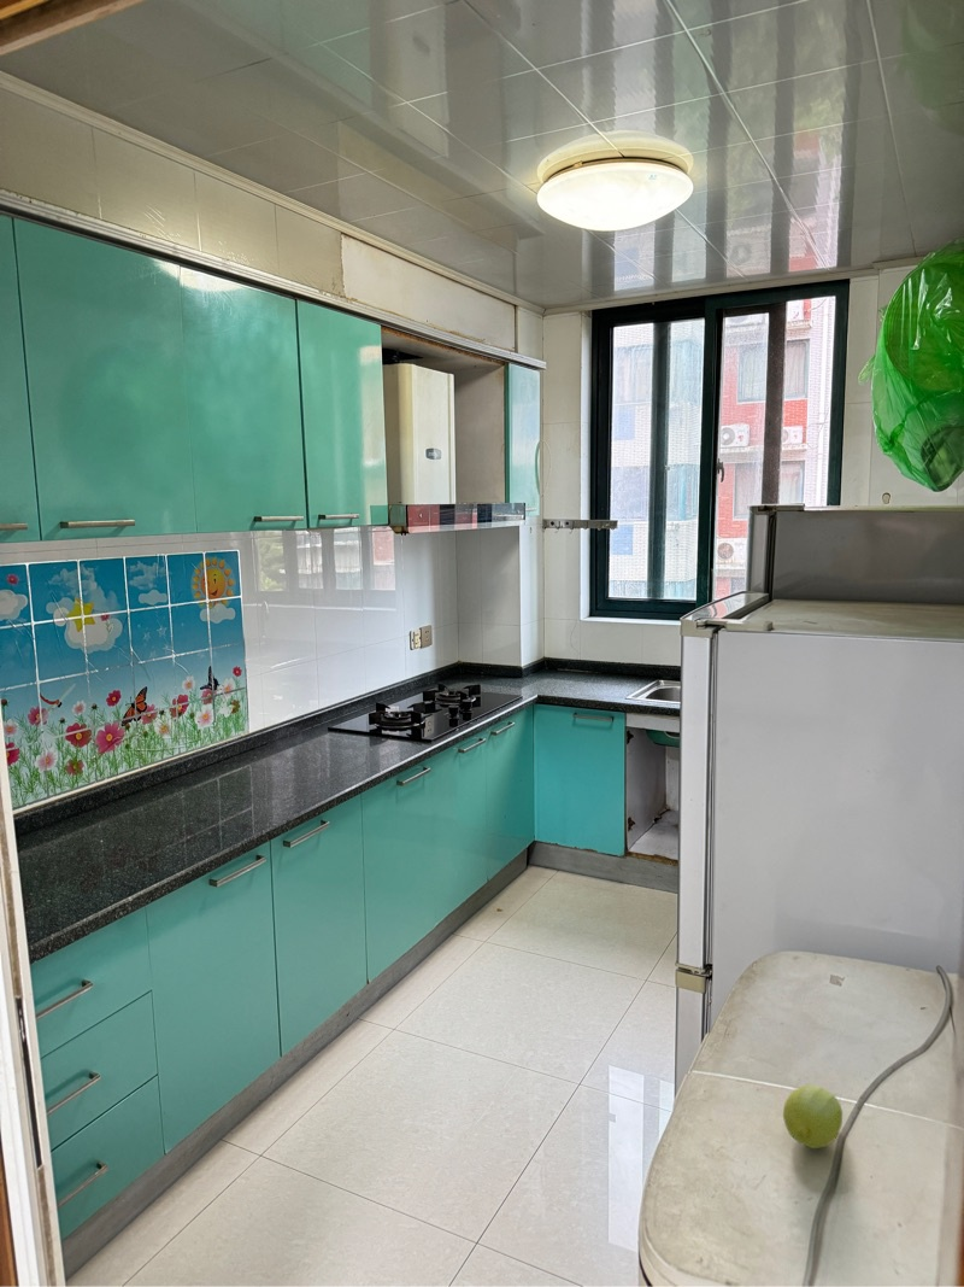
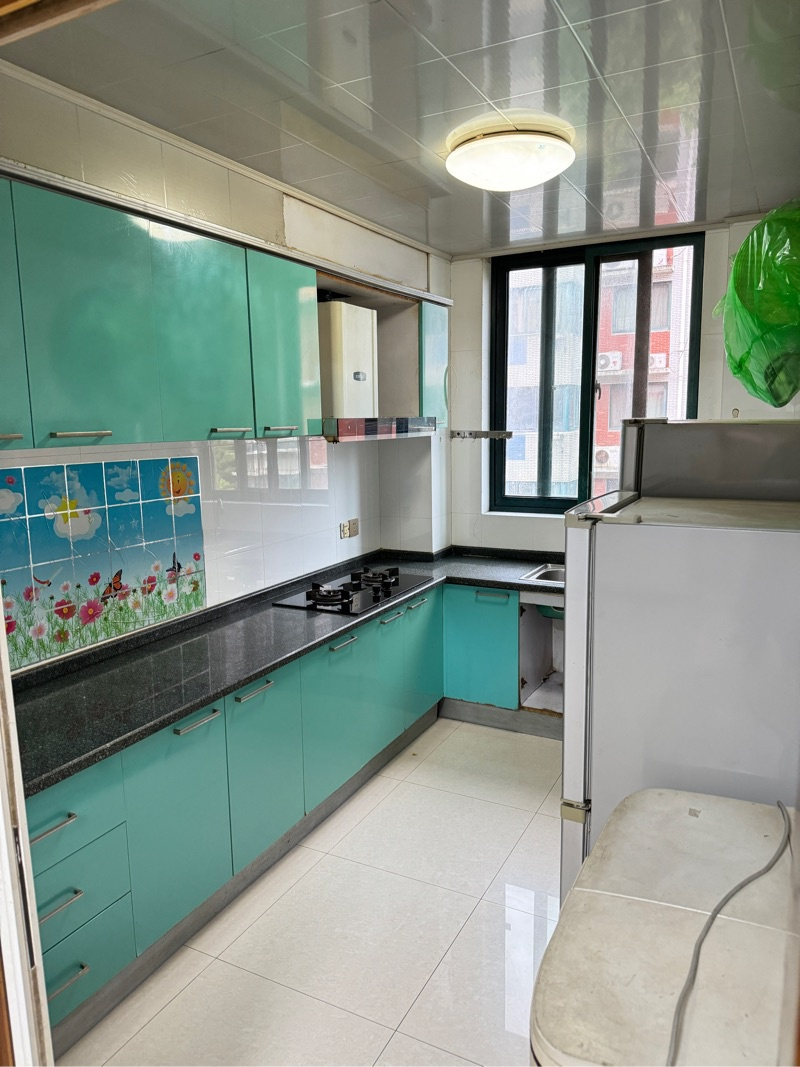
- fruit (813, 1113)
